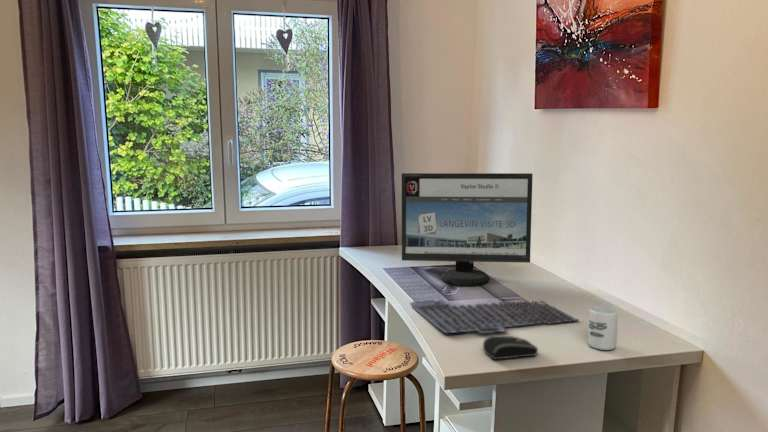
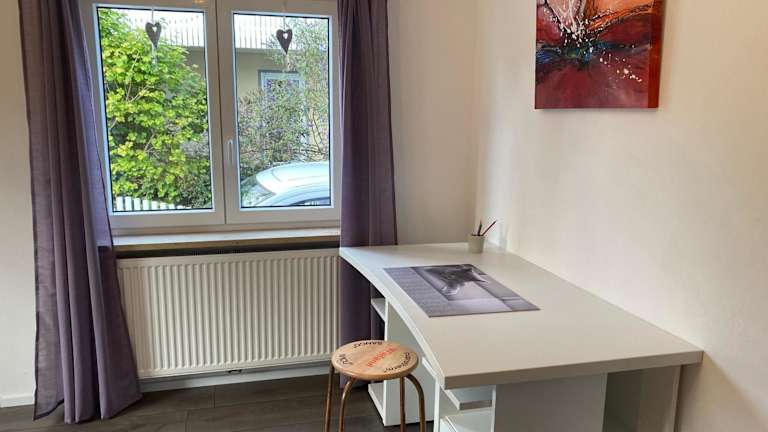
- computer mouse (510, 346)
- cup (602, 328)
- computer monitor (465, 226)
- keyboard (493, 312)
